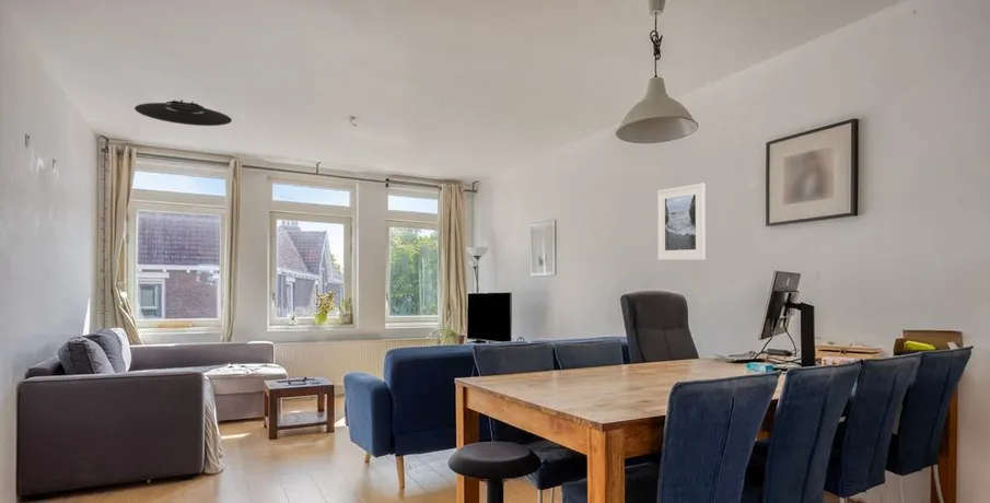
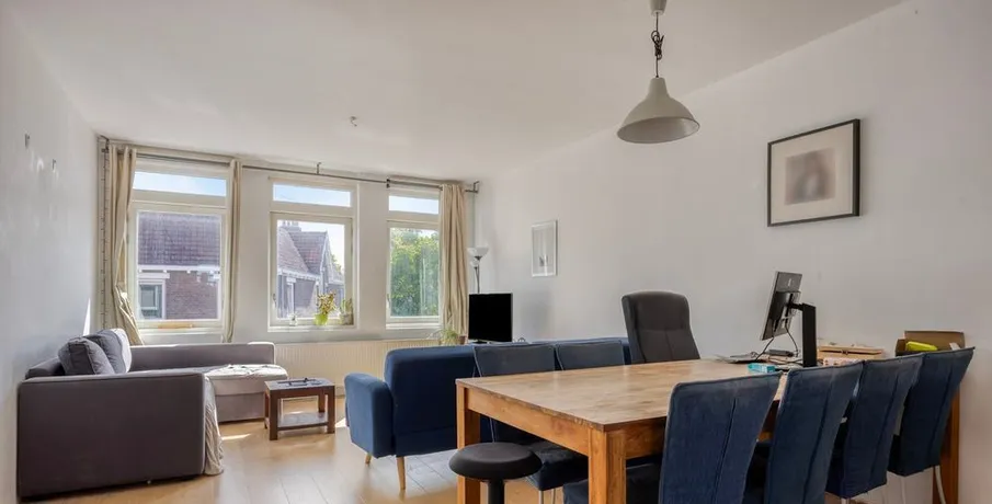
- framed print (679, 223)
- ceiling light (185, 108)
